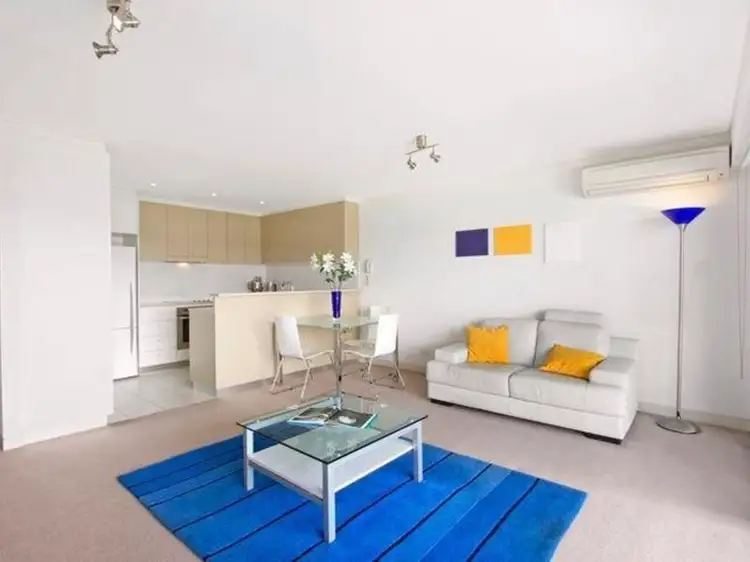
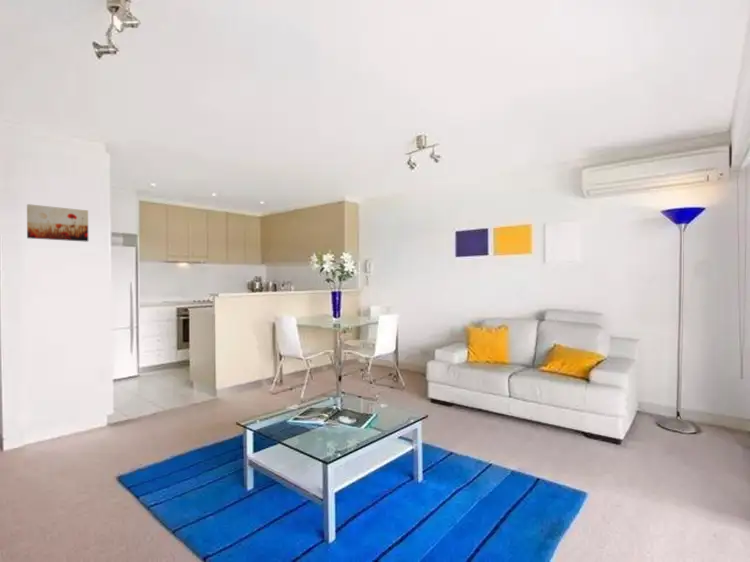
+ wall art (58, 223)
